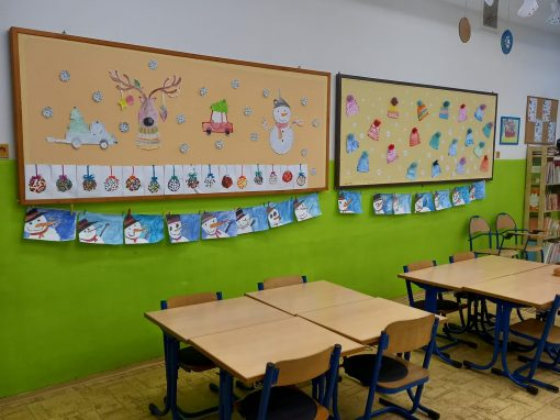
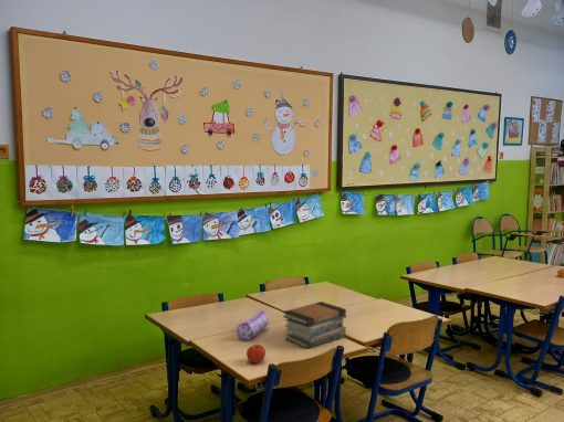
+ apple (255, 352)
+ book stack (314, 324)
+ pencil case (252, 325)
